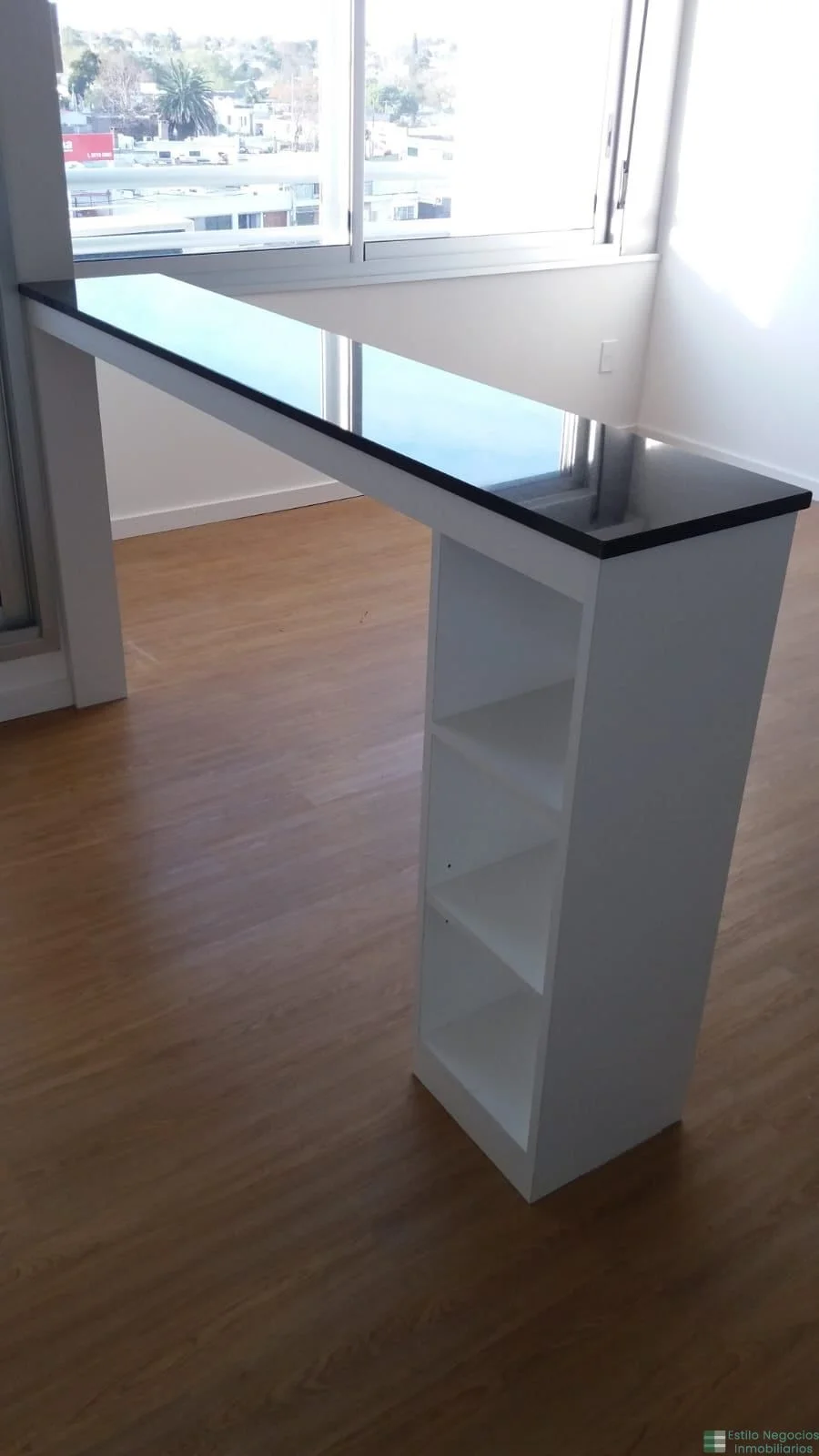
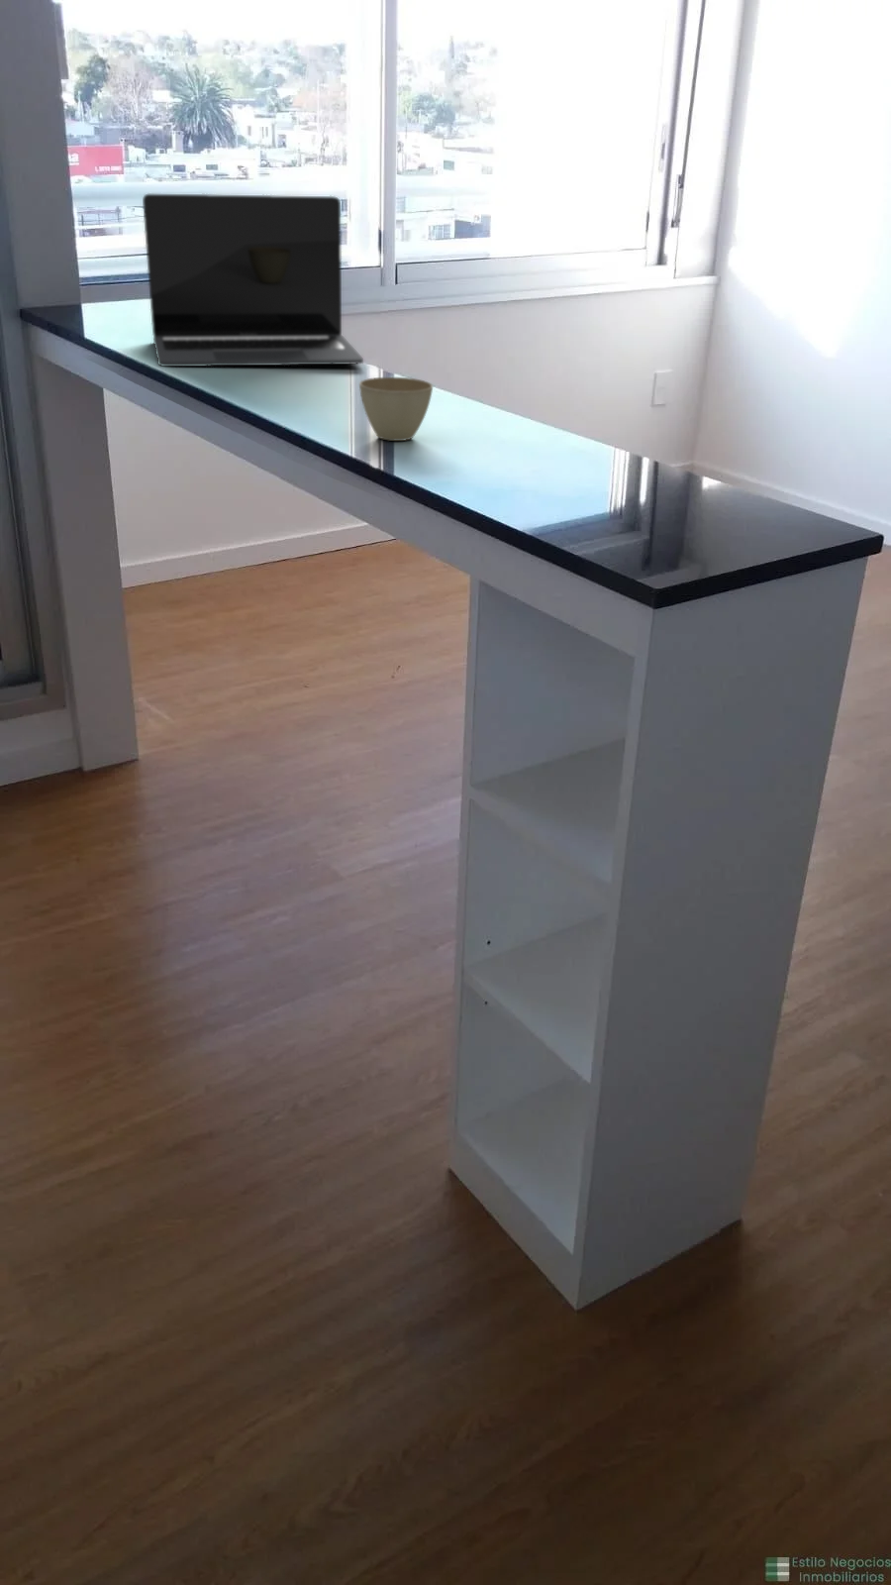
+ flower pot (395, 410)
+ laptop (252, 280)
